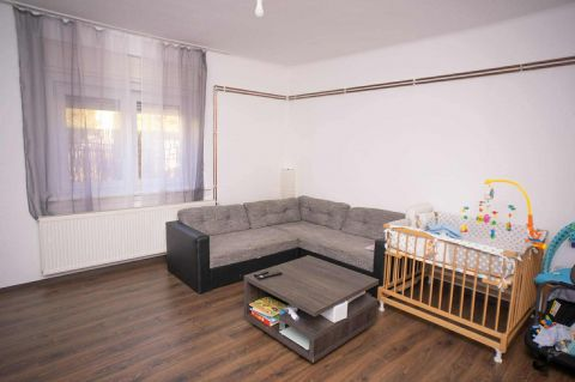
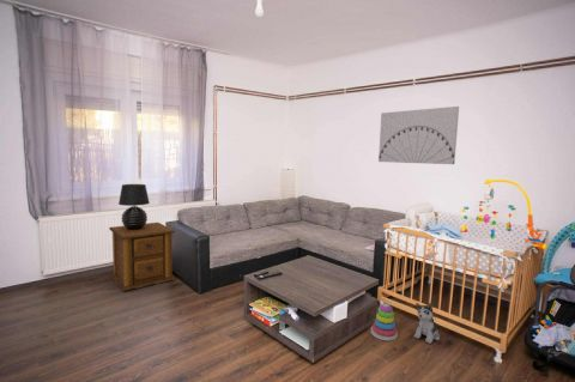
+ wall art (414, 137)
+ stacking toy (385, 319)
+ table lamp (134, 206)
+ plush toy (428, 317)
+ side table (141, 253)
